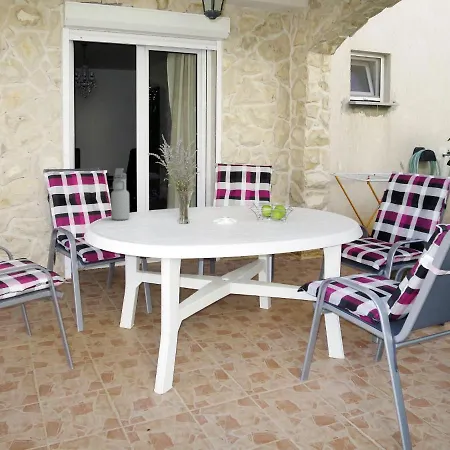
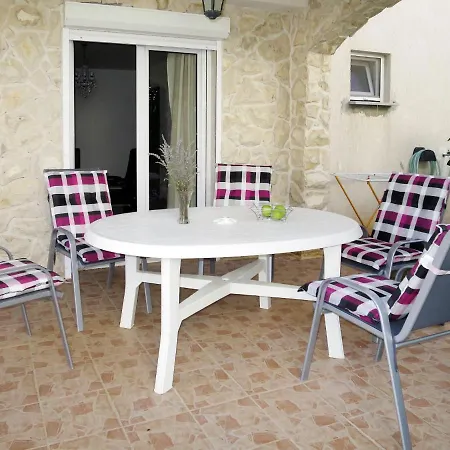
- water bottle (120, 193)
